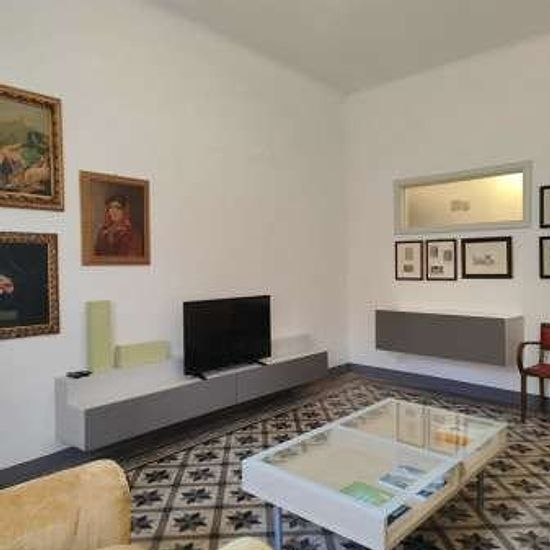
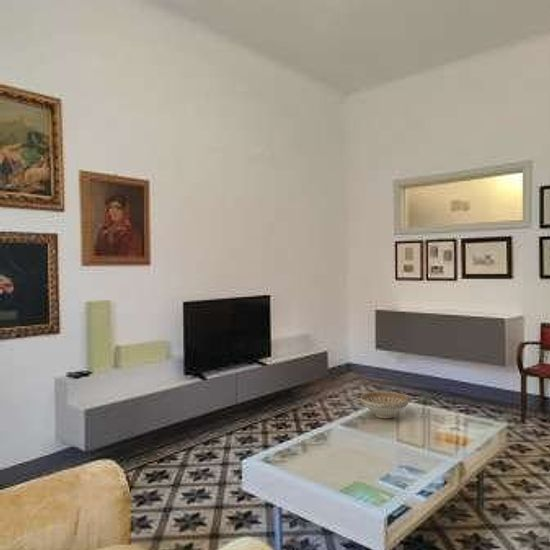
+ decorative bowl (384, 406)
